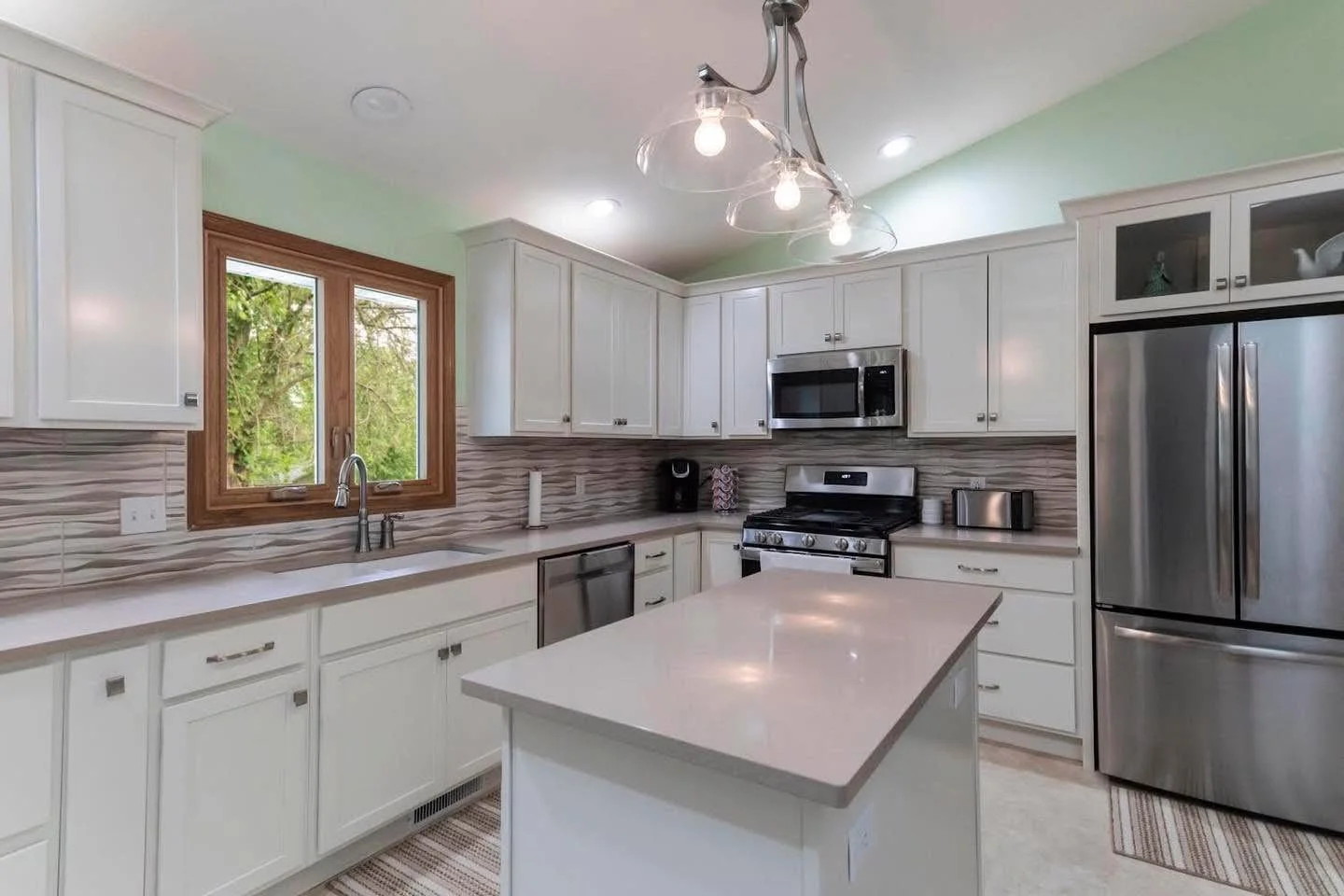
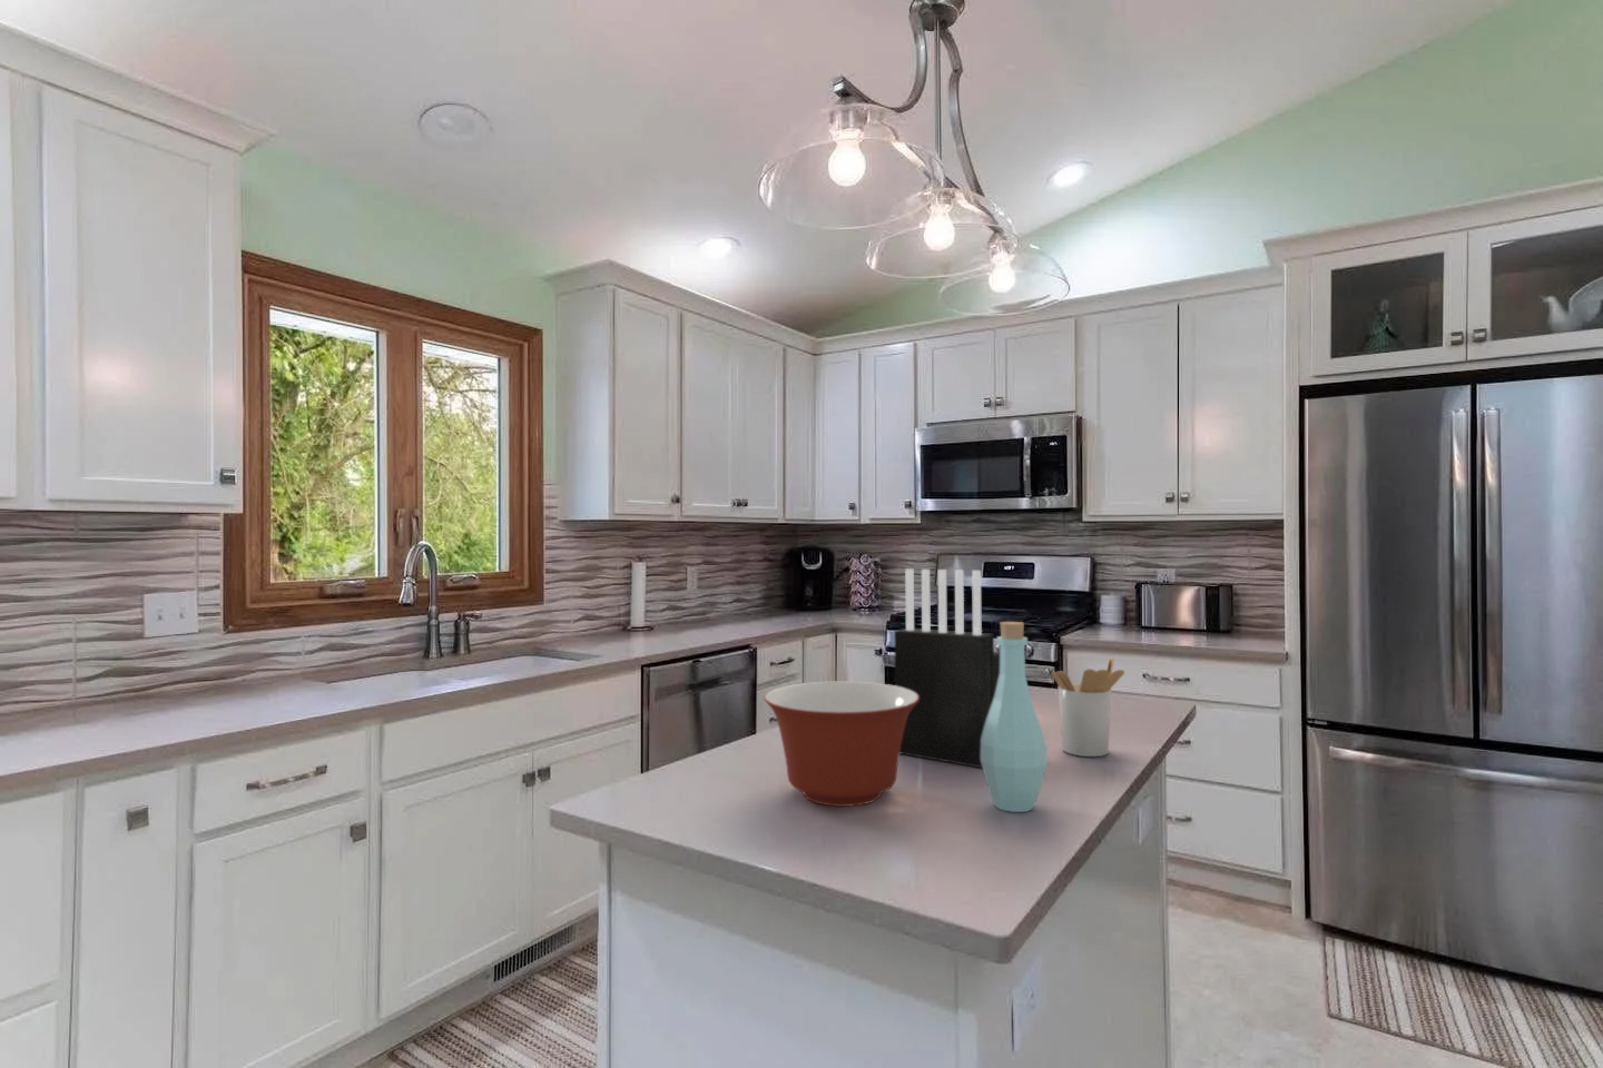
+ bottle (1011, 713)
+ knife block (951, 659)
+ mixing bowl (842, 744)
+ utensil holder (1091, 707)
